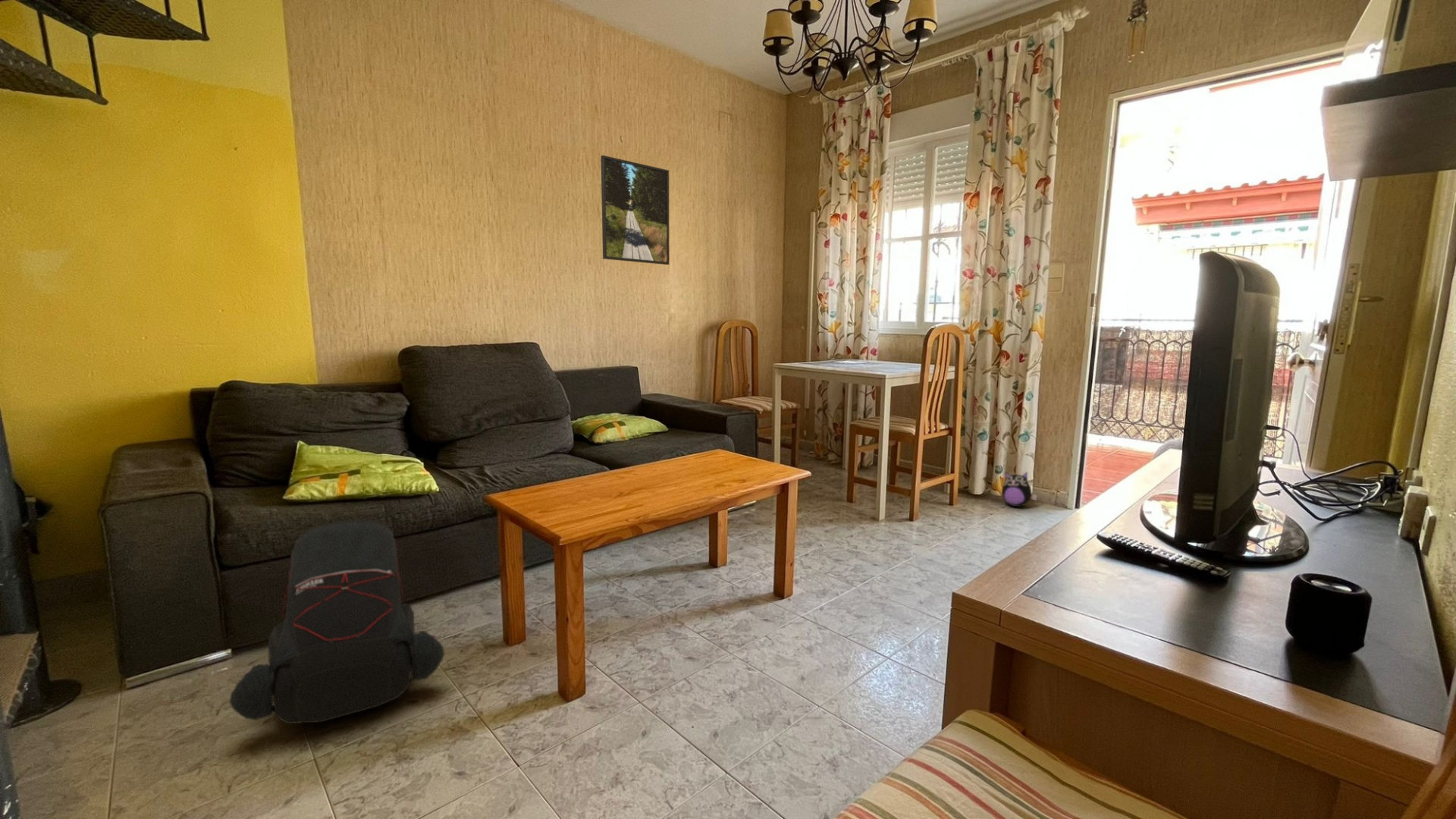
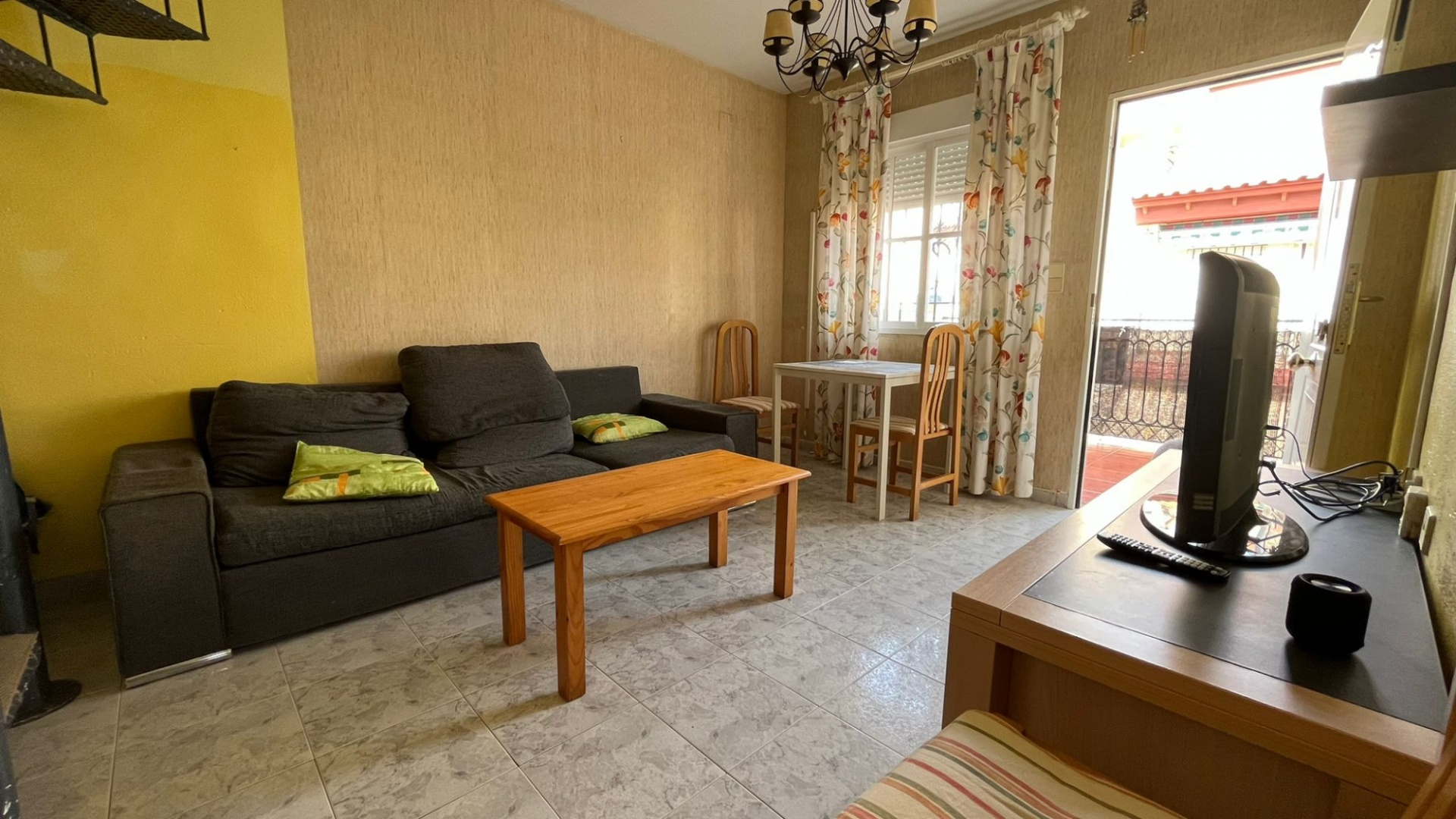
- plush toy (1018, 488)
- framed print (636, 213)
- backpack (328, 613)
